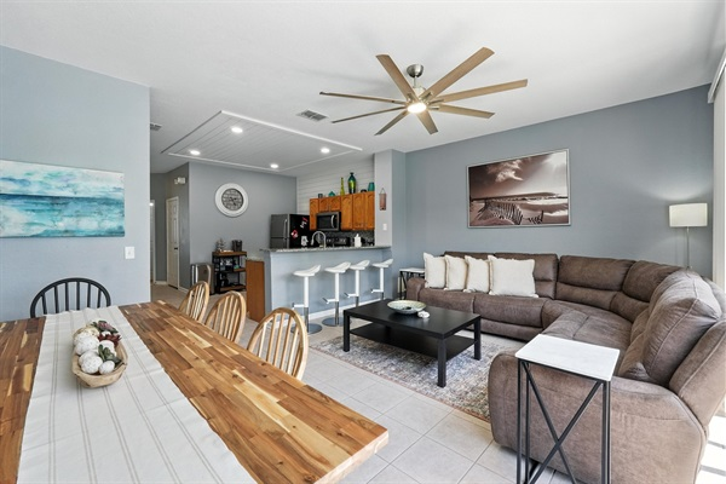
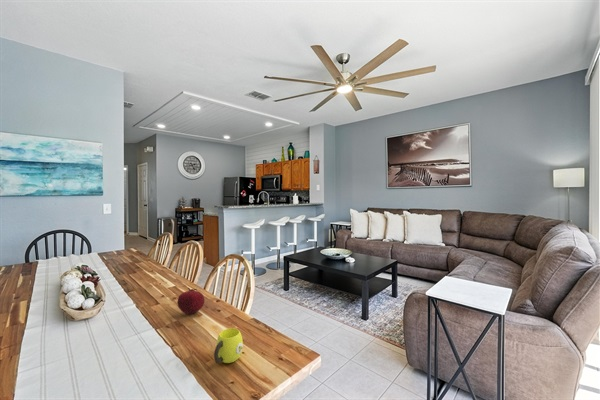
+ fruit (191, 300)
+ cup (227, 348)
